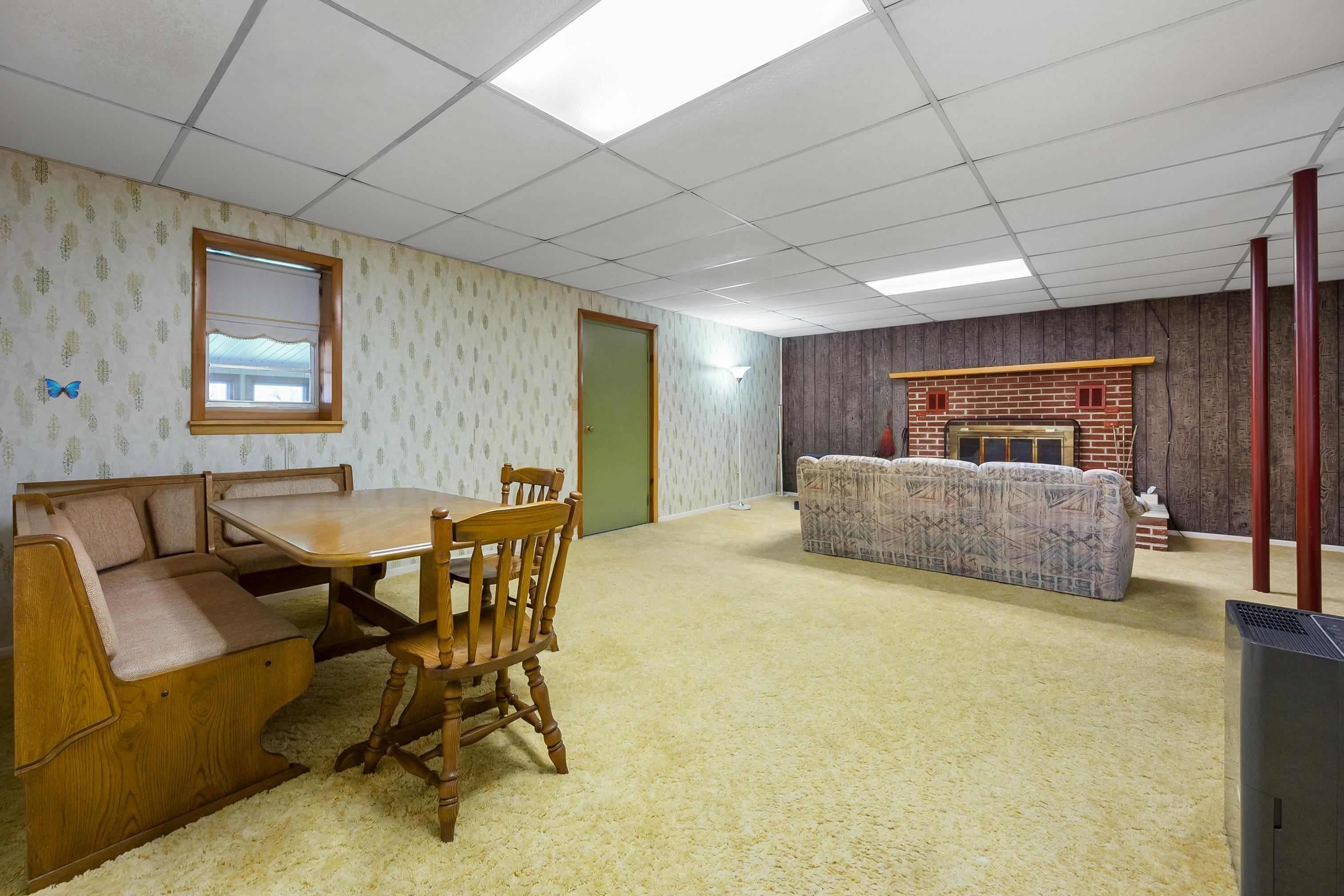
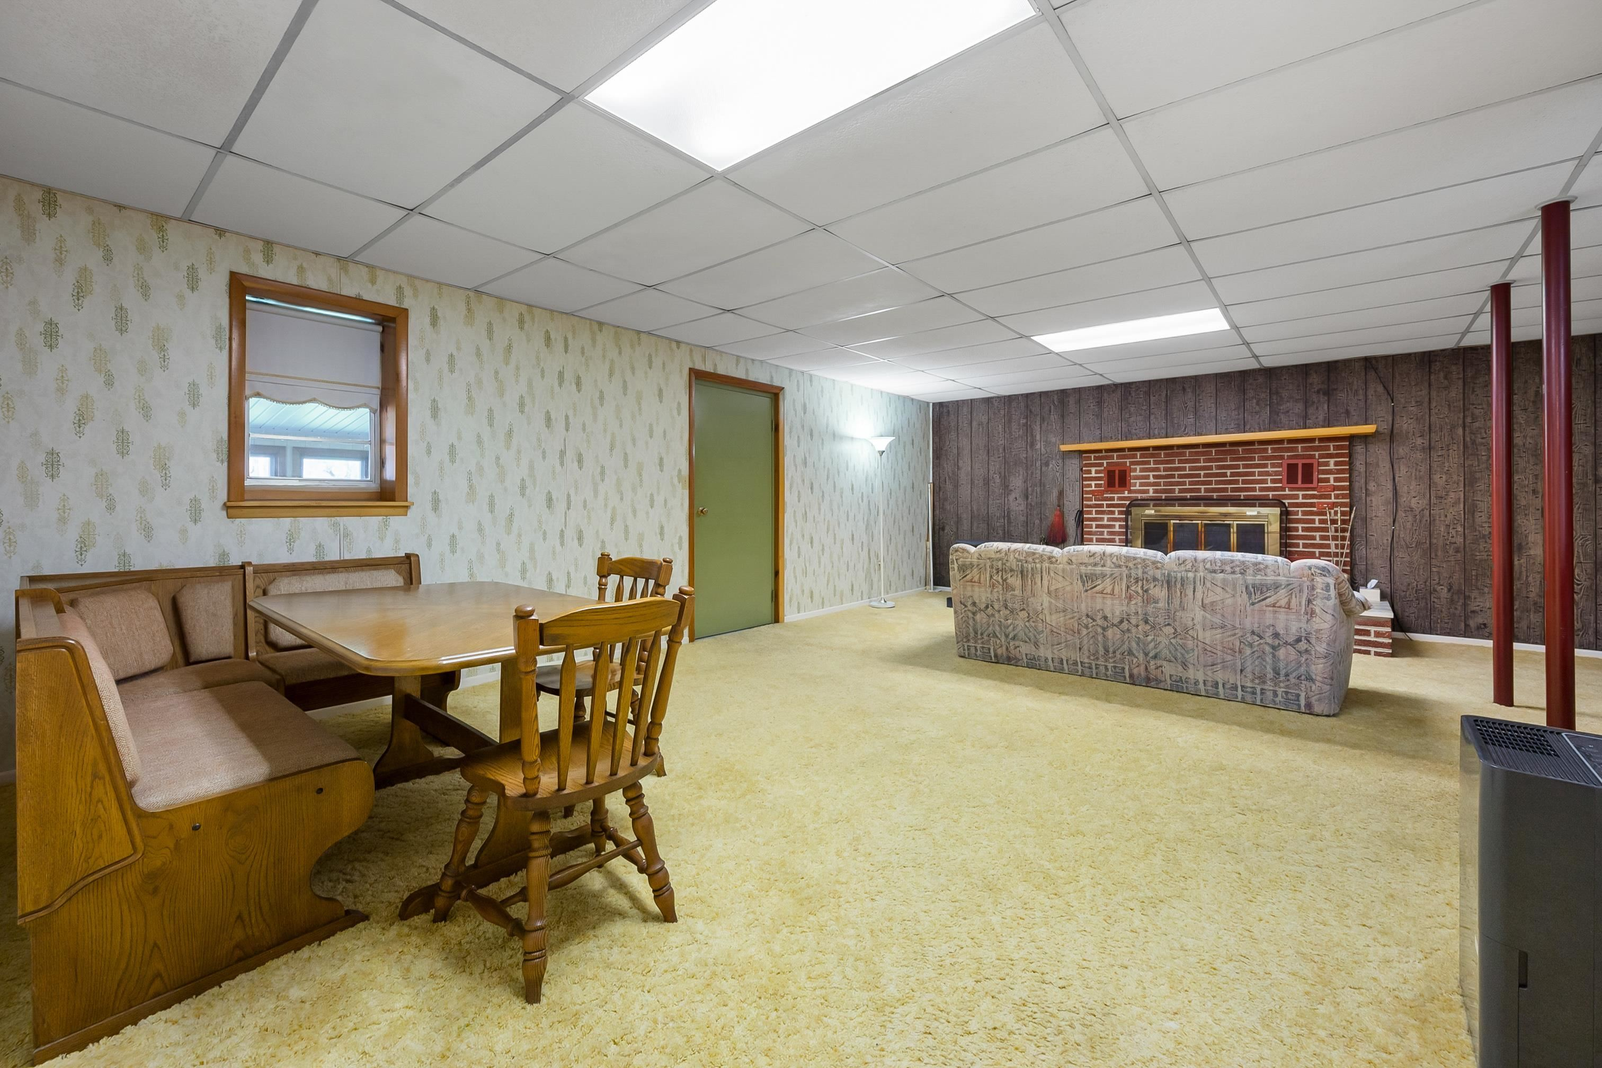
- butterfly (63, 389)
